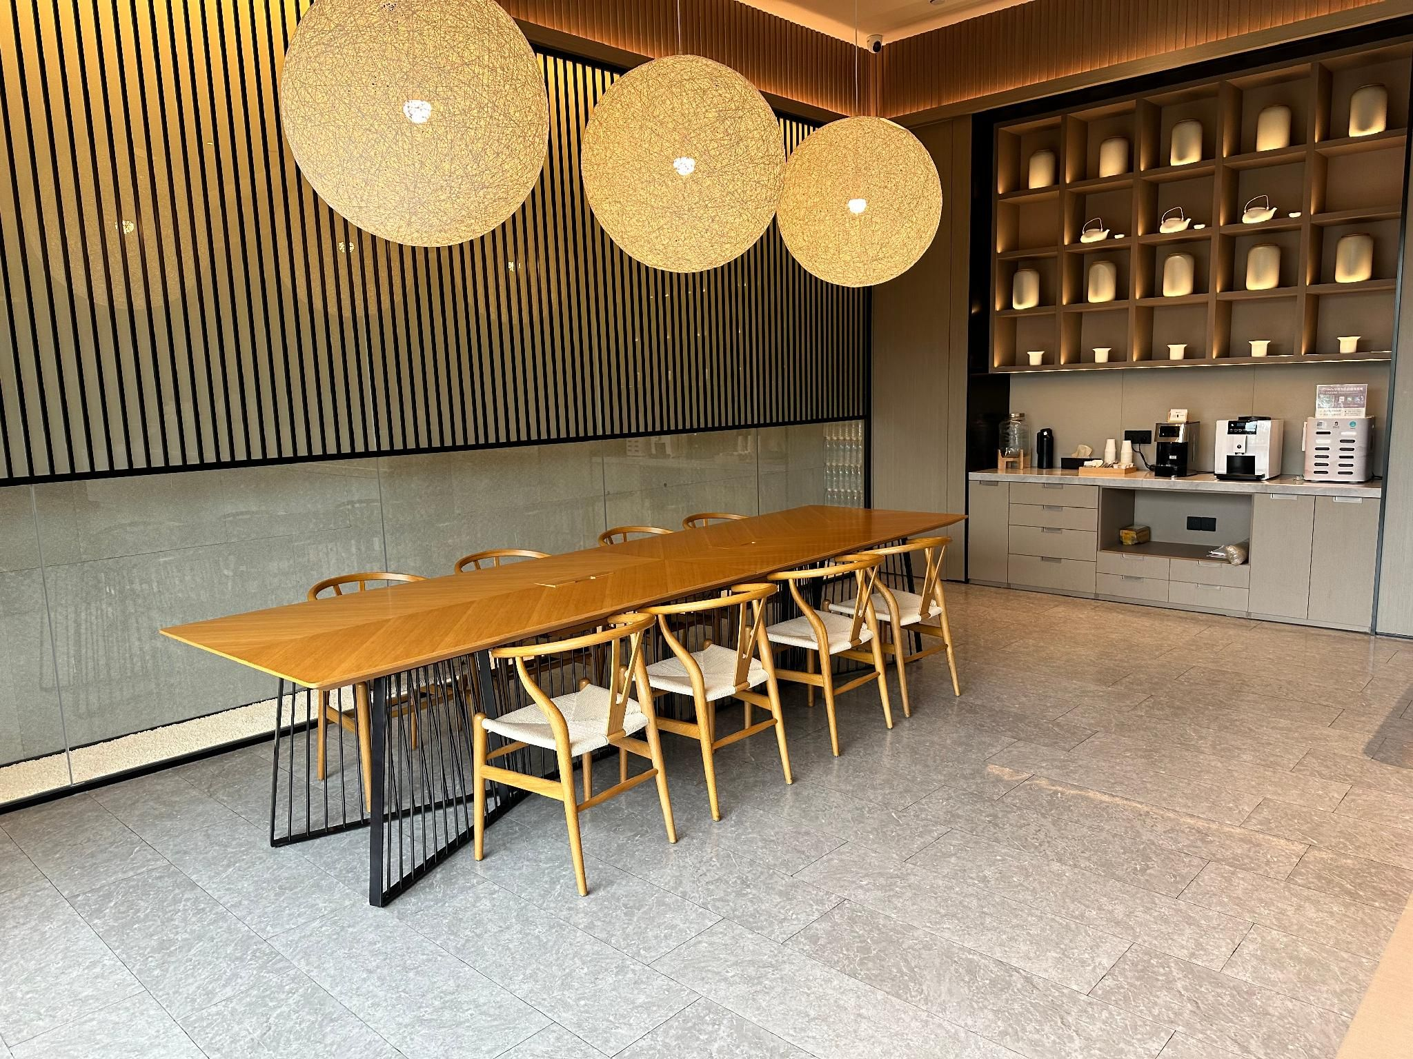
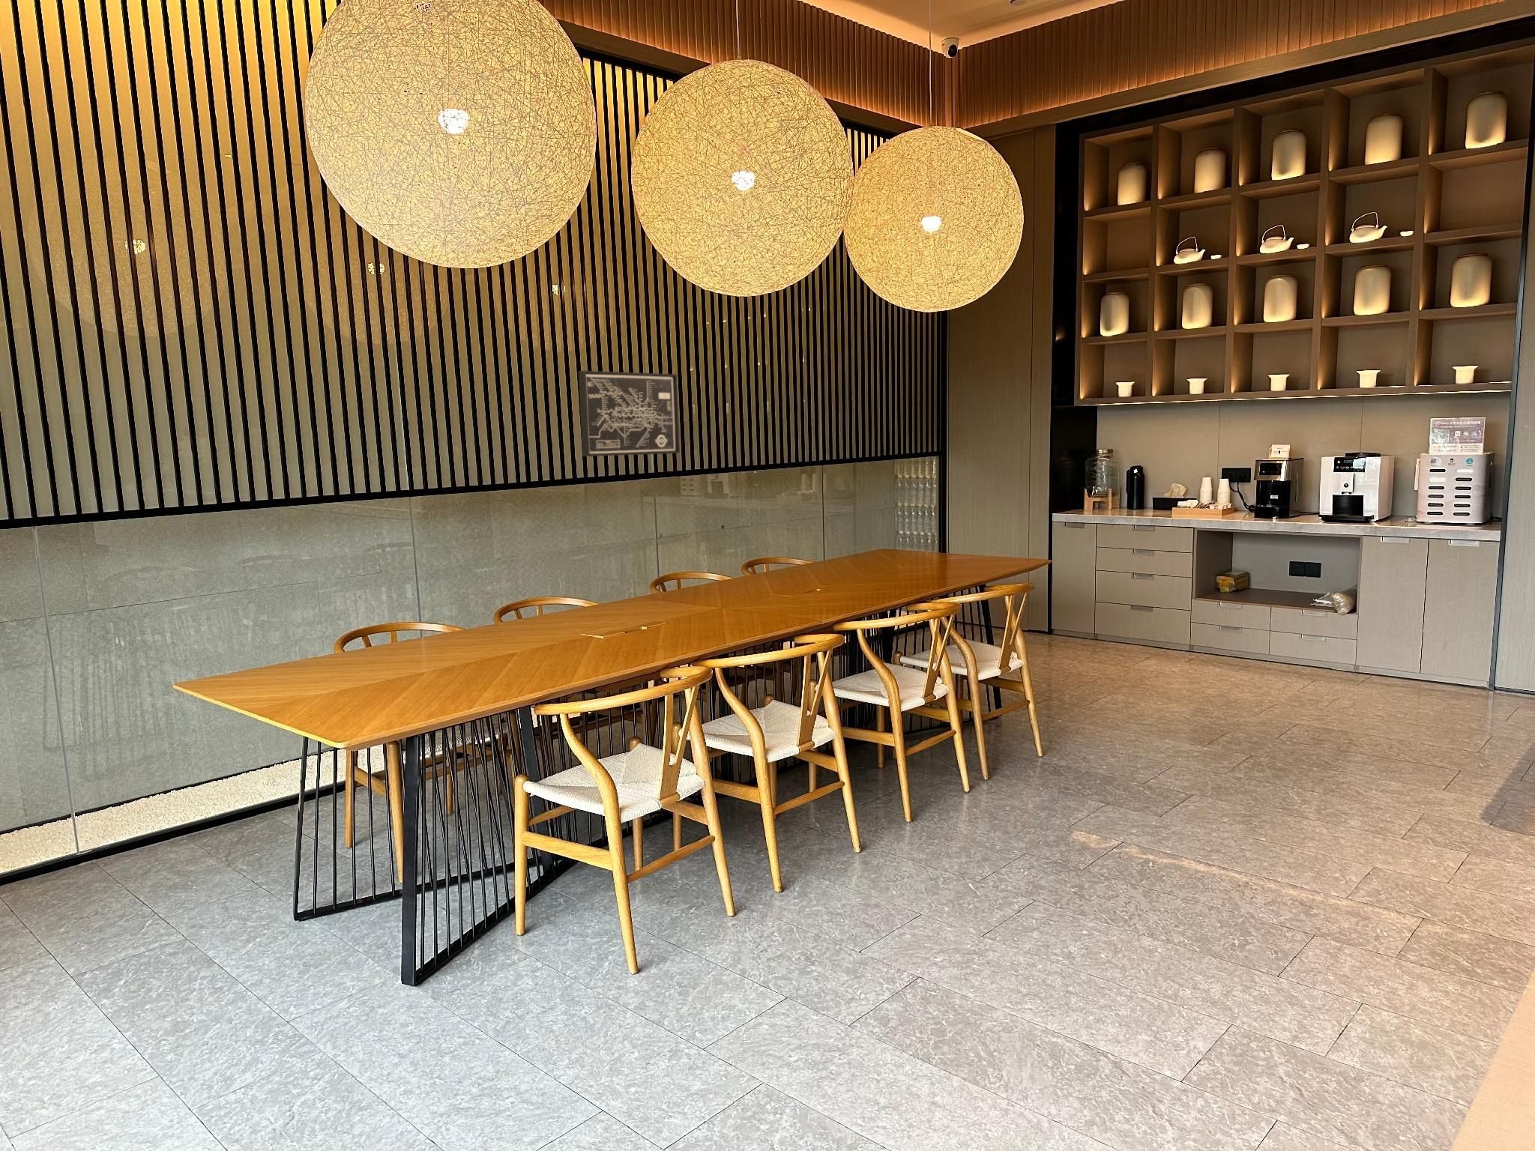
+ wall art (631, 413)
